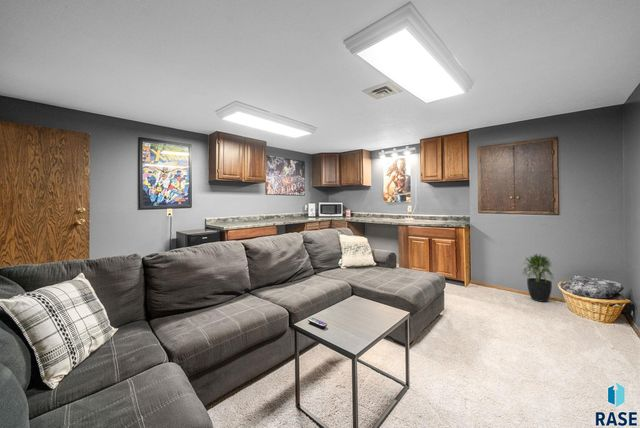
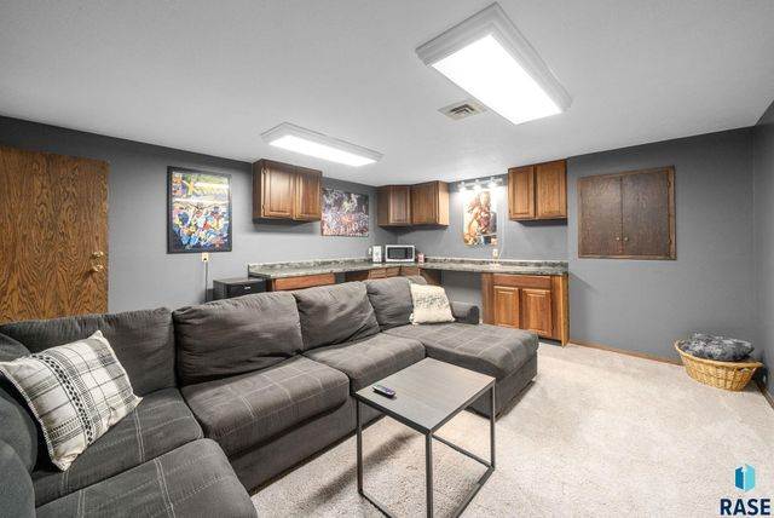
- potted plant (537, 276)
